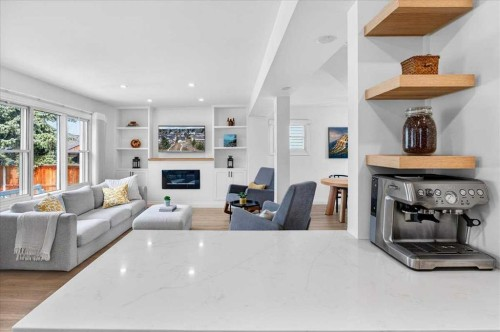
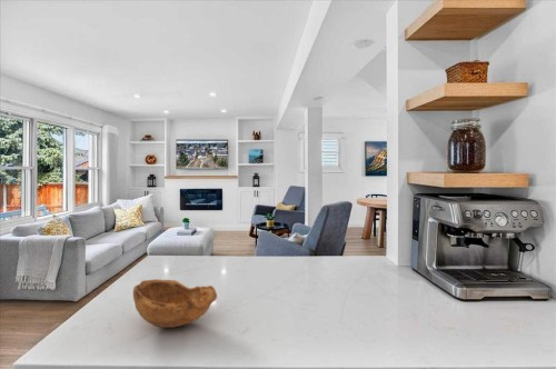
+ bowl (176, 303)
